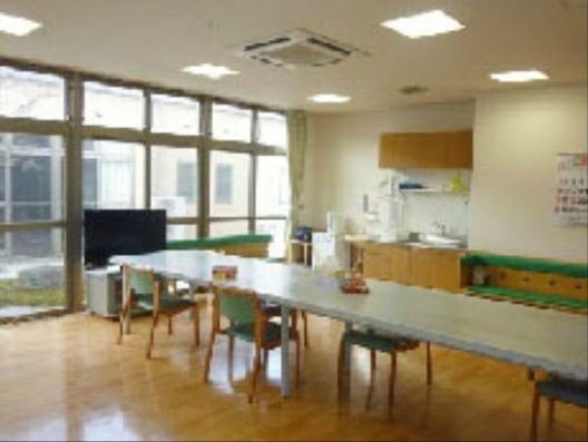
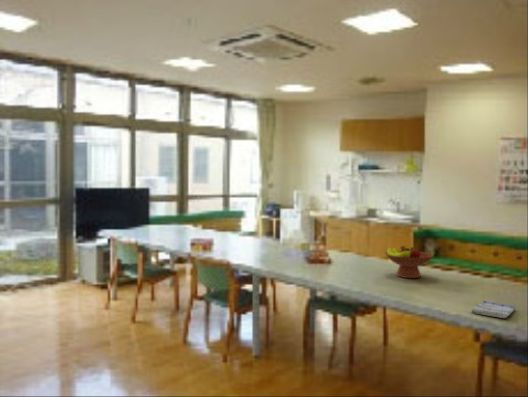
+ dish towel (493, 308)
+ fruit bowl (408, 260)
